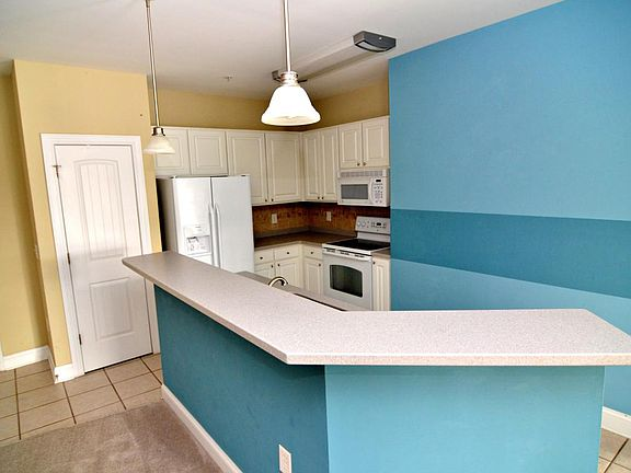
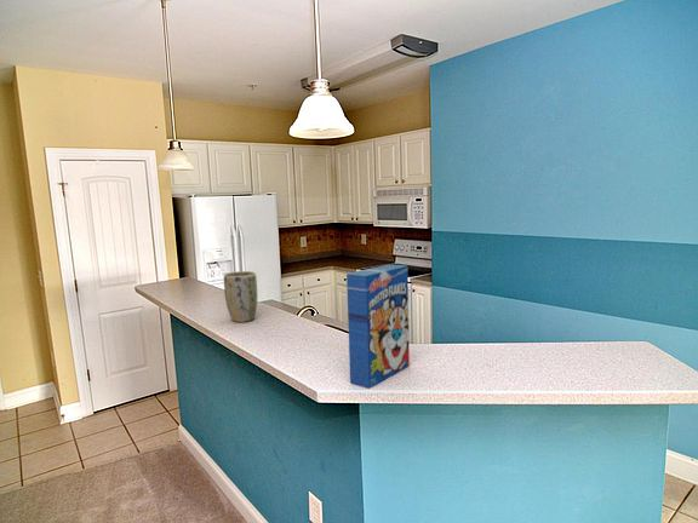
+ plant pot (241, 295)
+ cereal box (379, 322)
